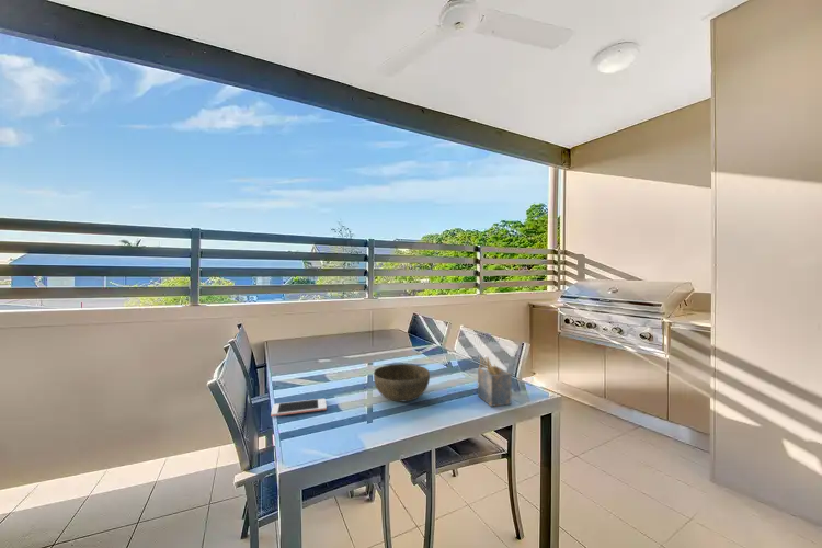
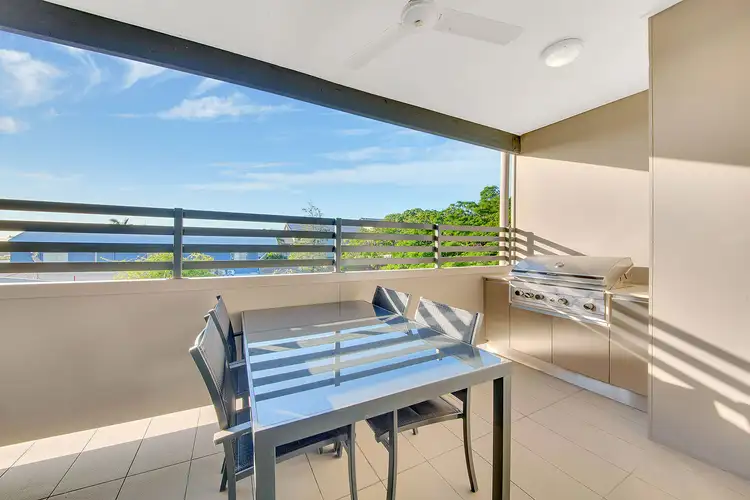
- napkin holder (493, 379)
- cell phone (299, 407)
- bowl (401, 384)
